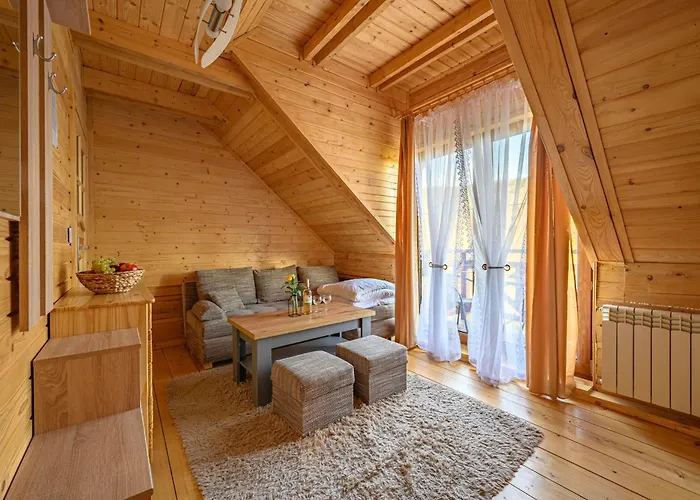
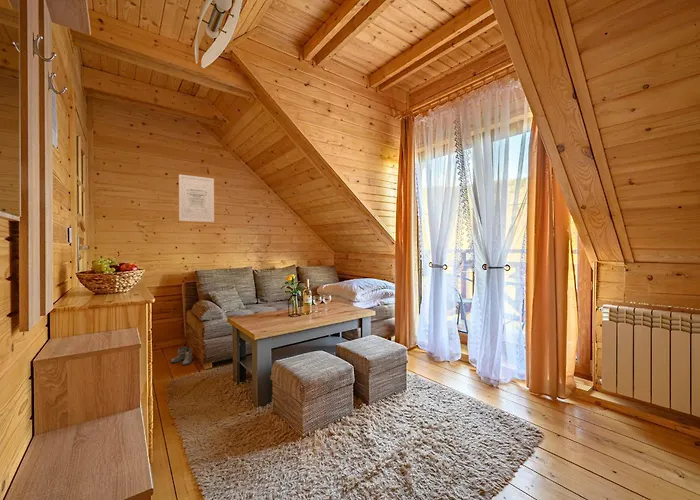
+ wall art (197, 199)
+ boots (182, 355)
